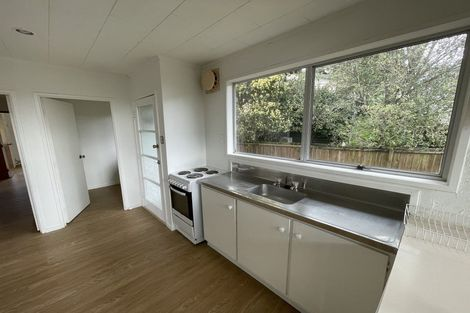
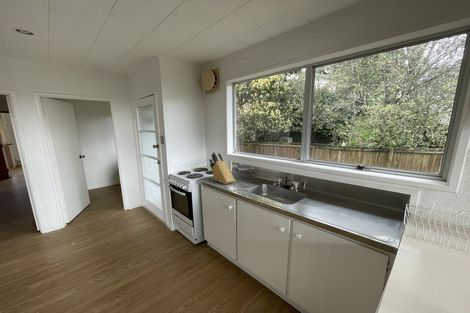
+ knife block (221, 166)
